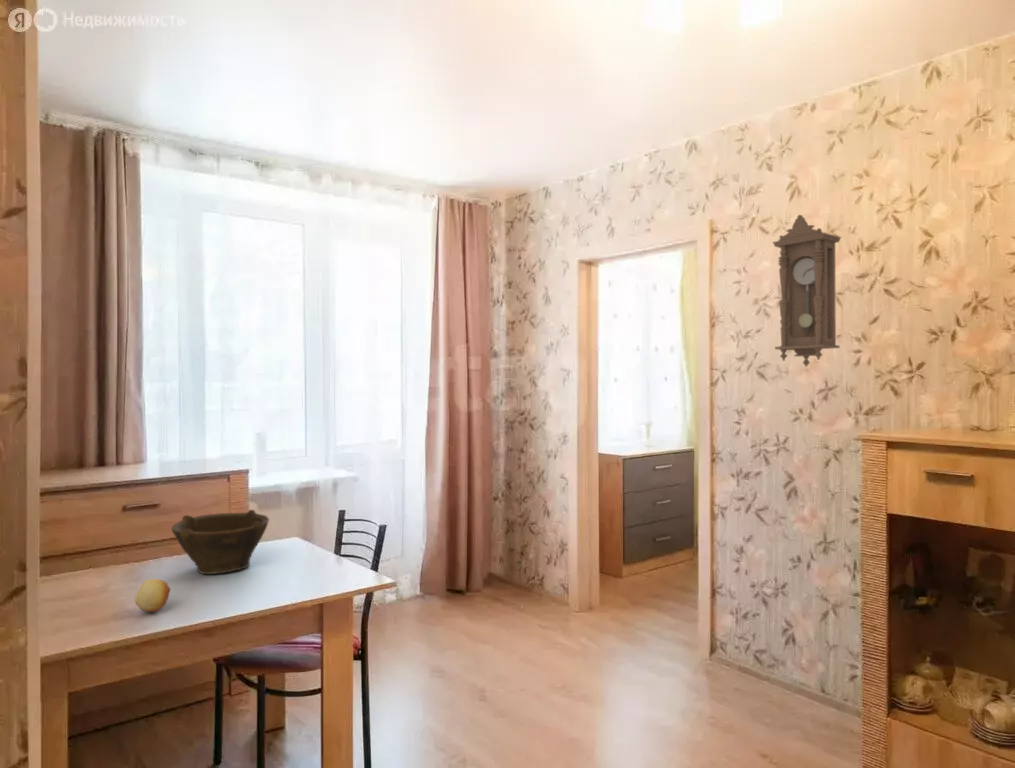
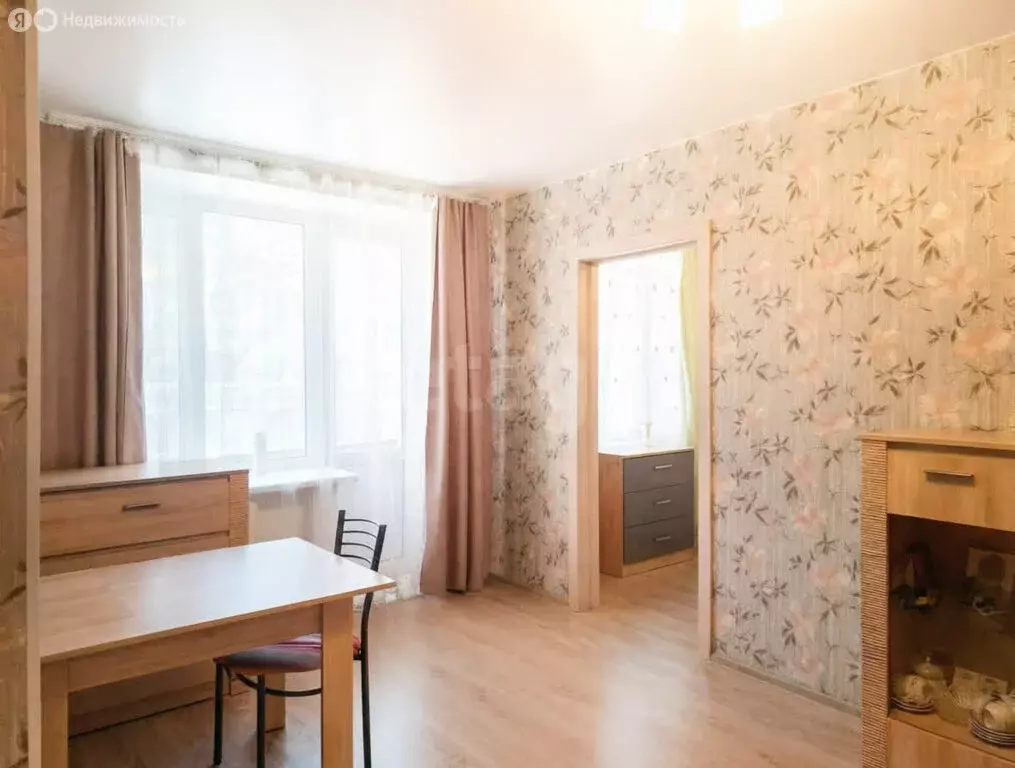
- fruit (152, 595)
- pendulum clock (806, 291)
- bowl (220, 542)
